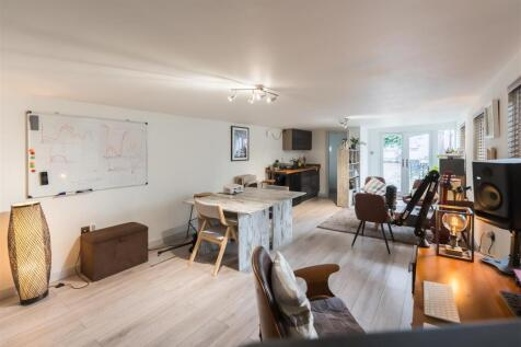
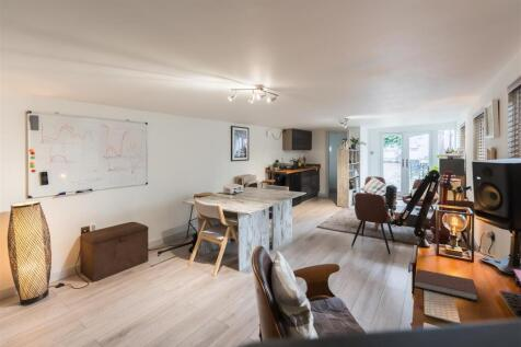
+ notebook (443, 282)
